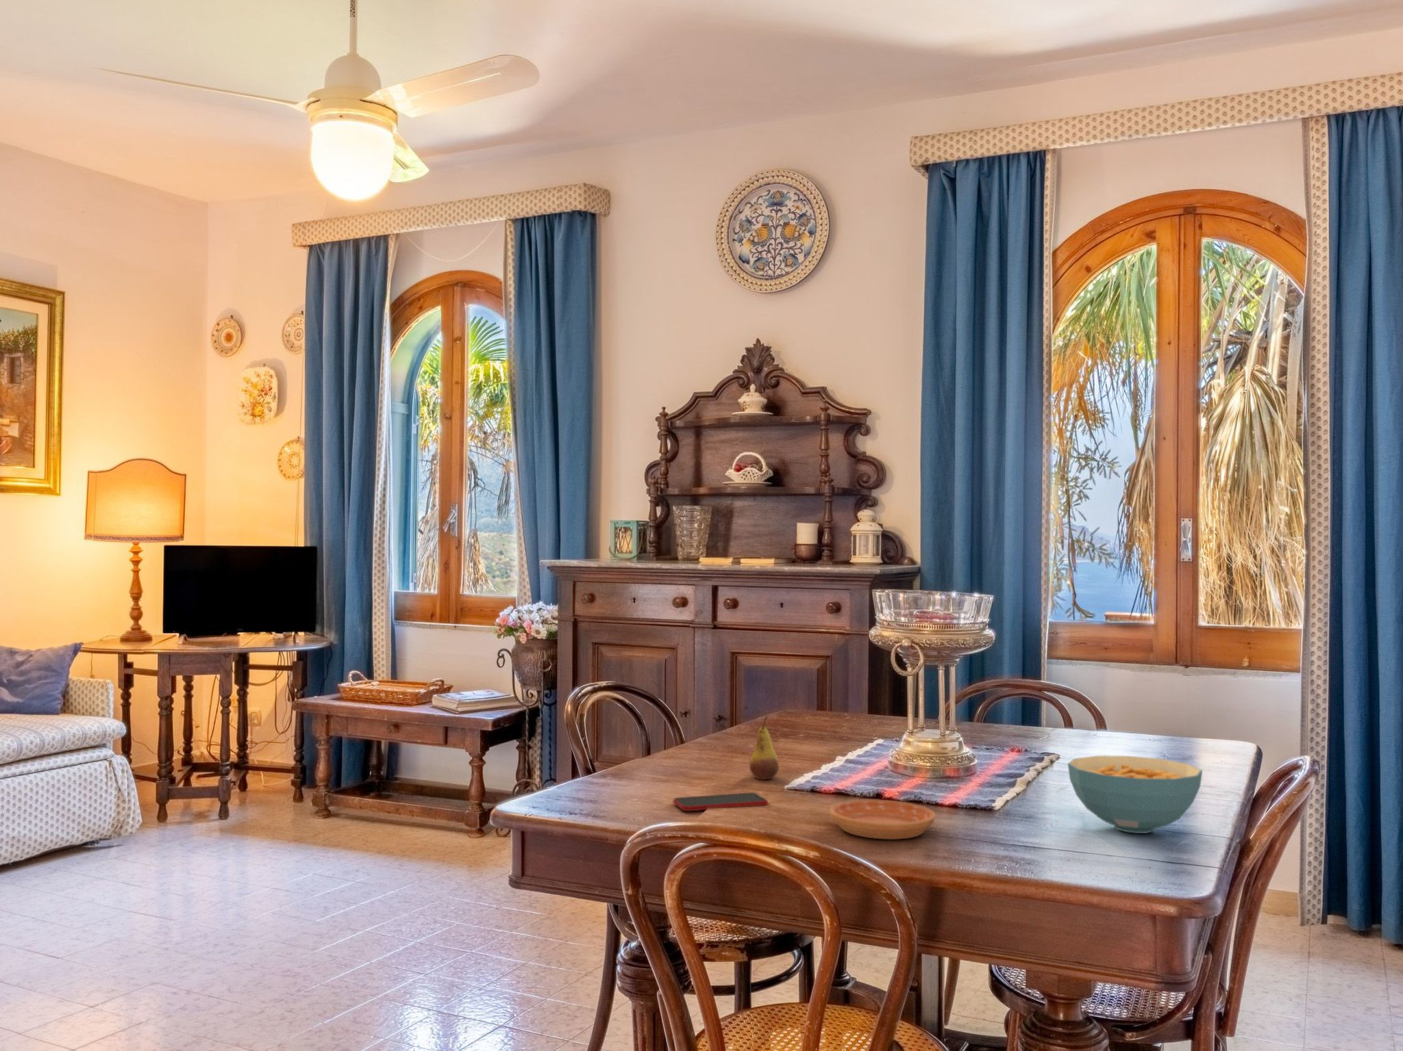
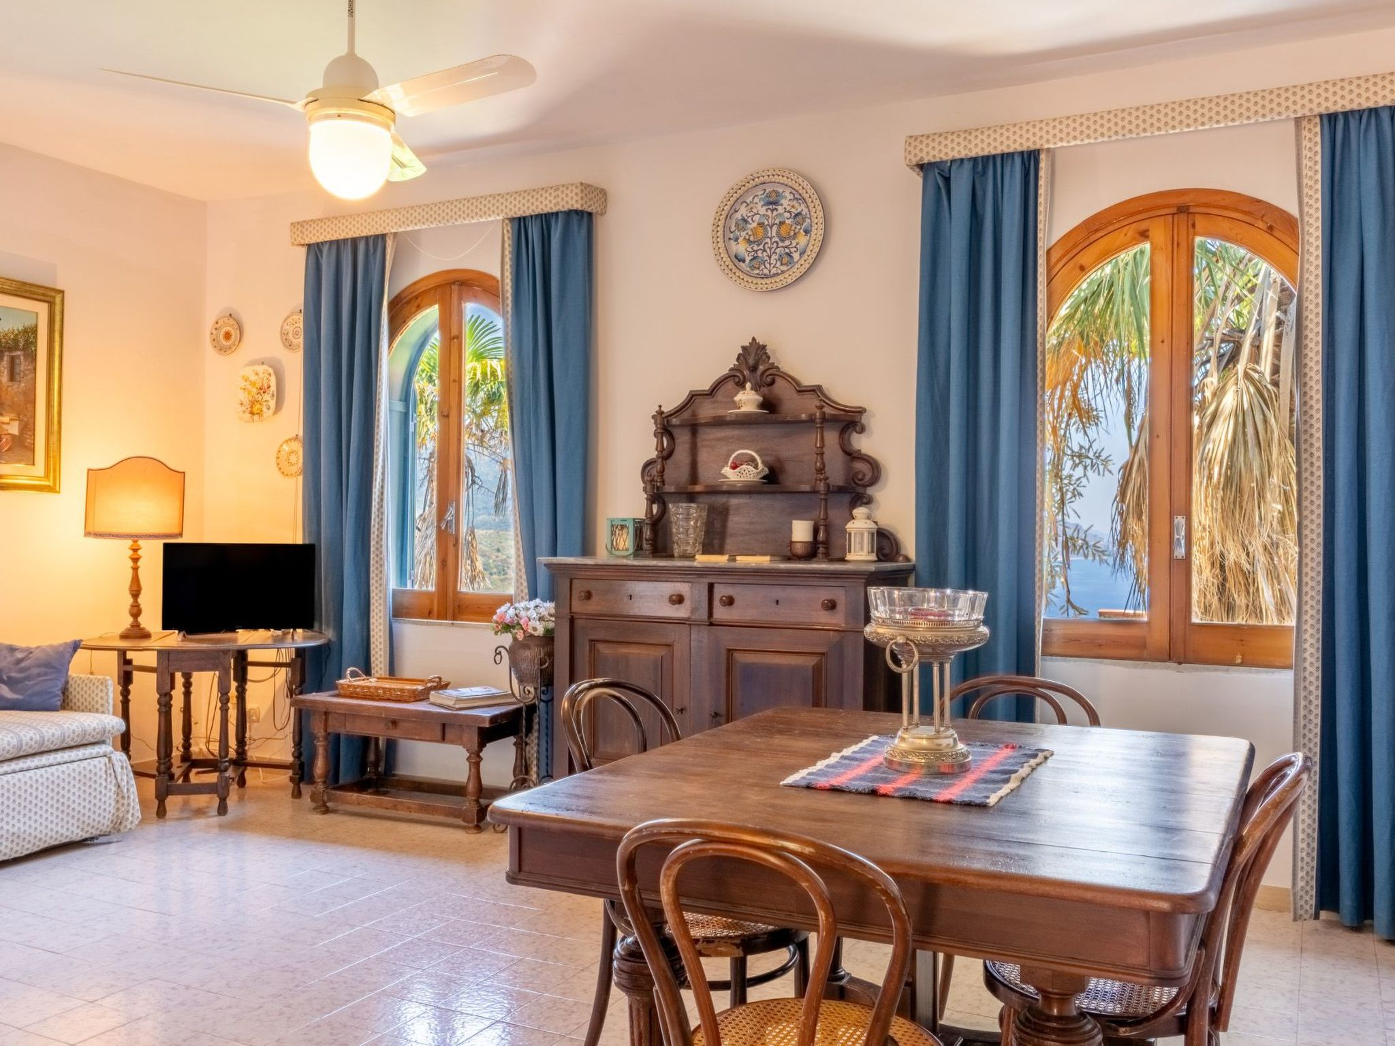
- fruit (763, 746)
- cereal bowl (1133, 797)
- smartphone (720, 801)
- saucer (882, 820)
